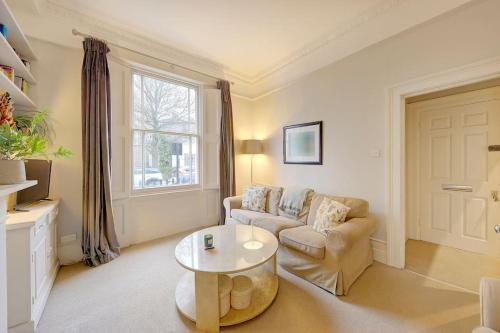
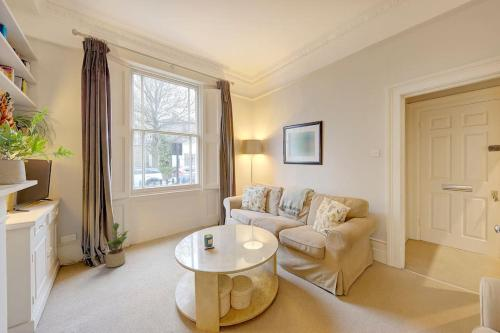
+ potted plant (117, 242)
